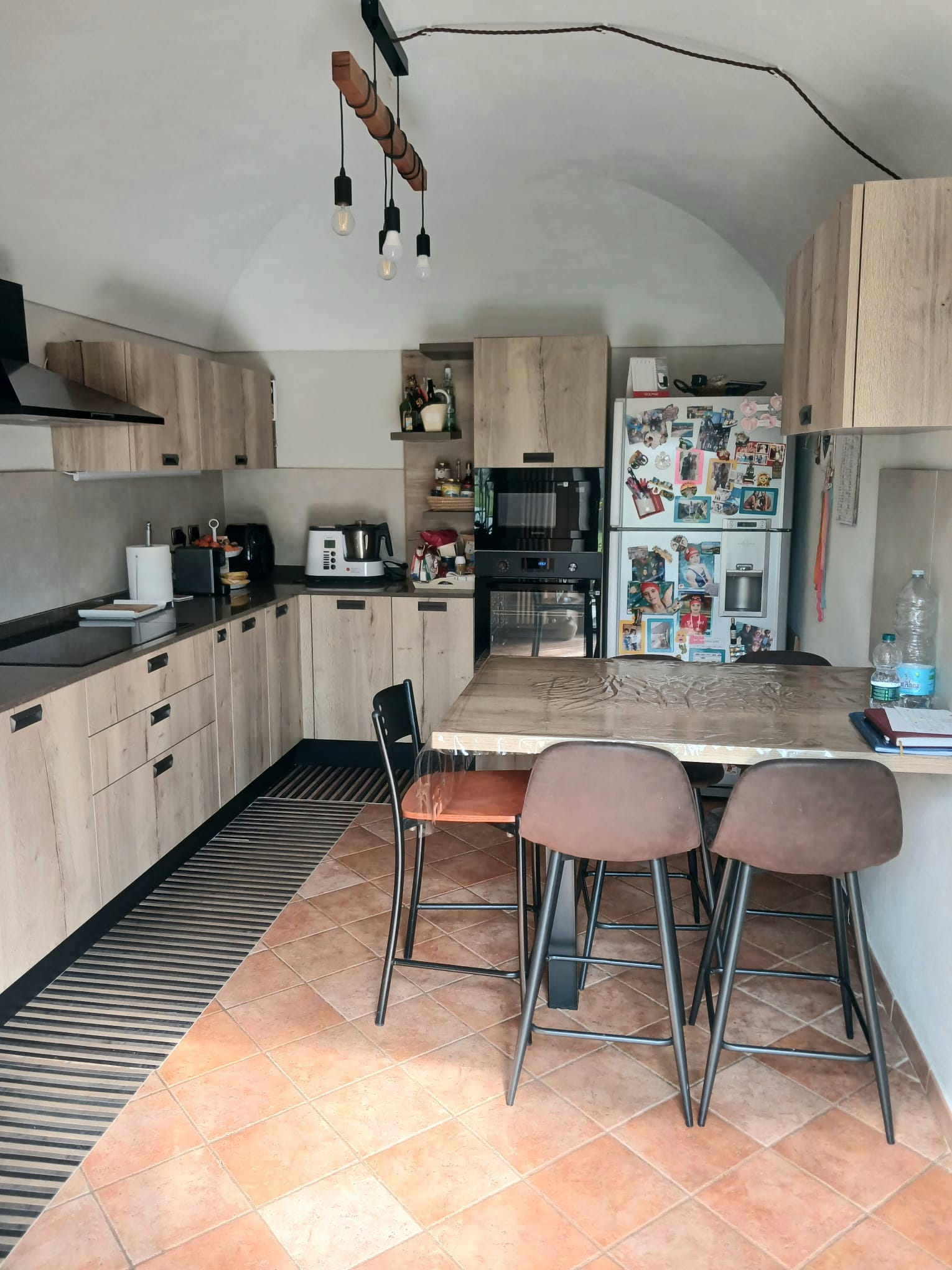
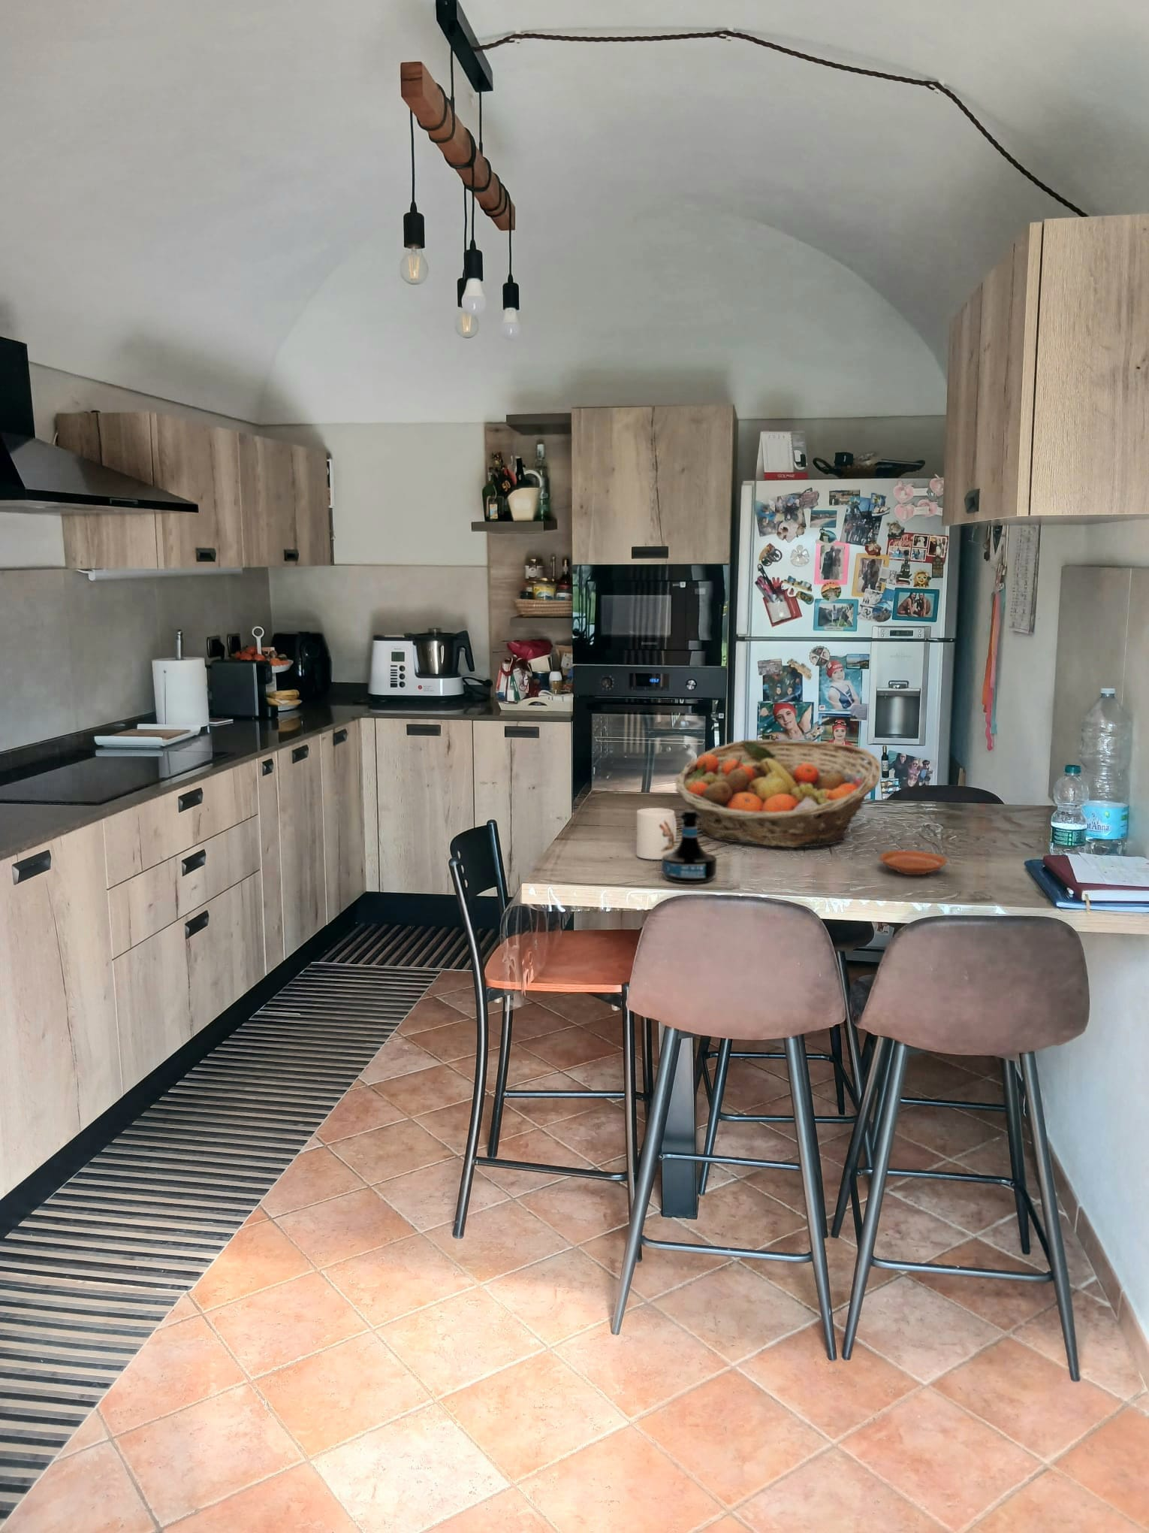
+ tequila bottle (689, 844)
+ plate (911, 864)
+ fruit basket (775, 791)
+ mug (659, 832)
